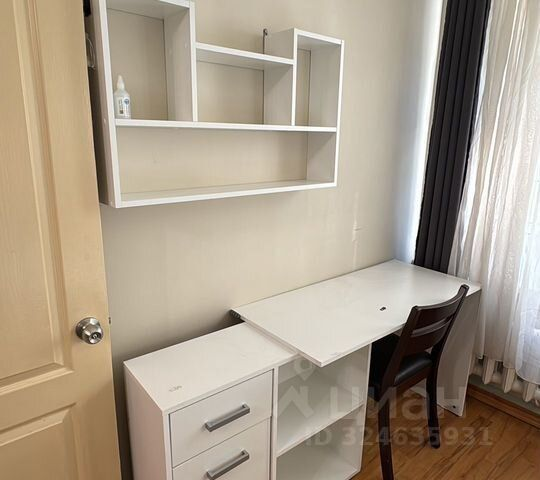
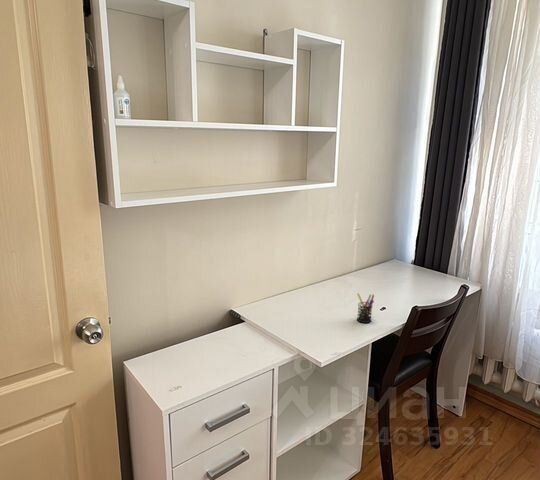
+ pen holder (366, 306)
